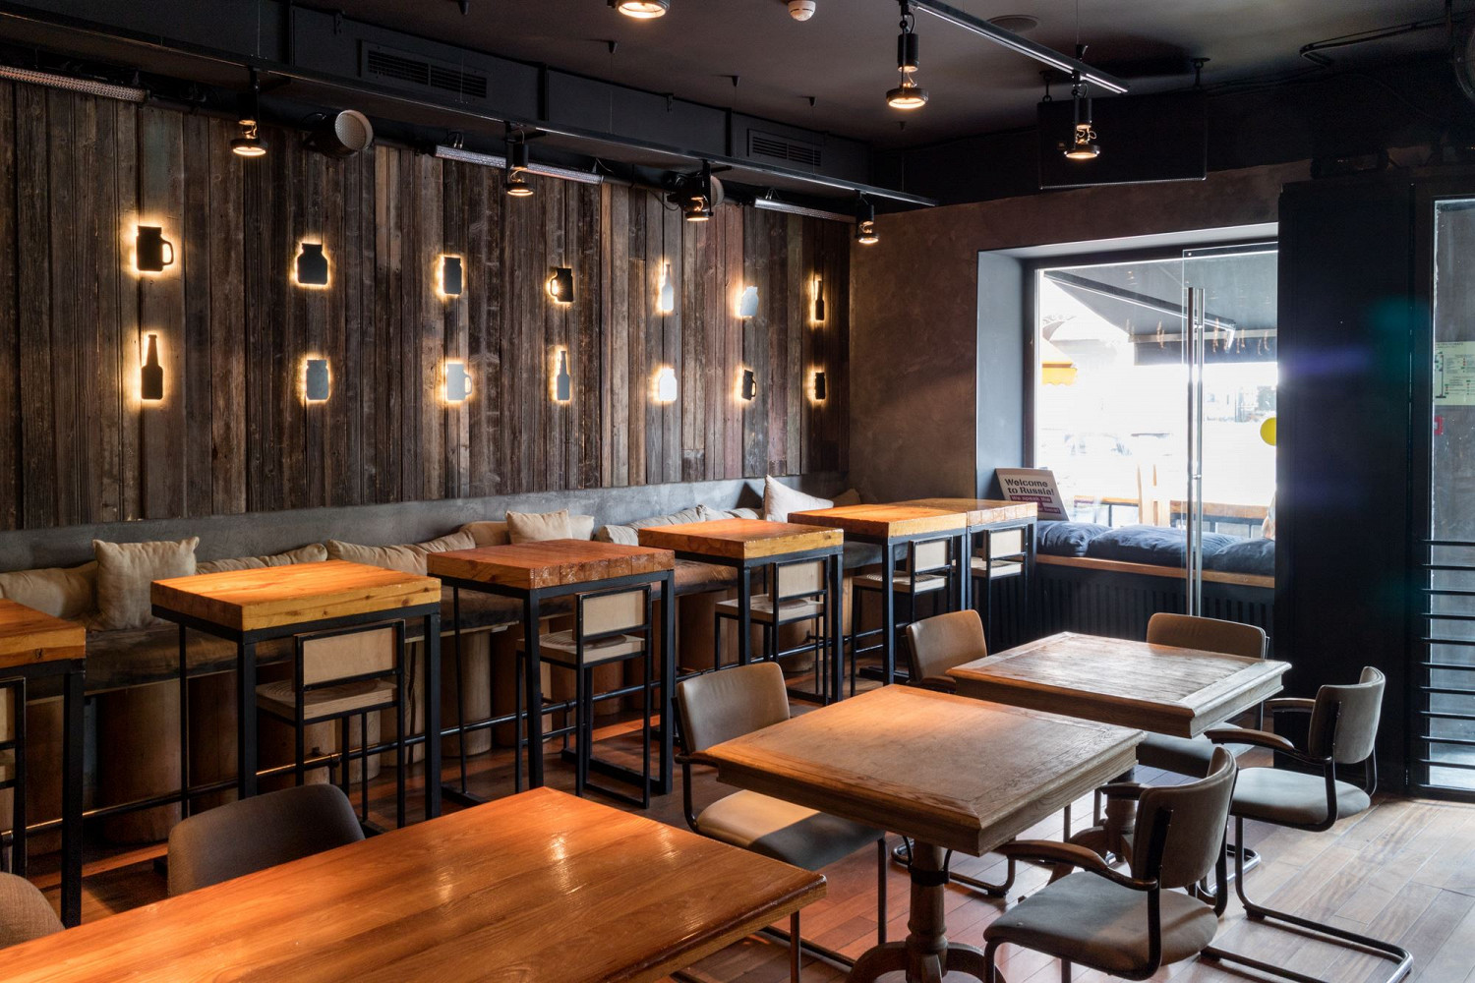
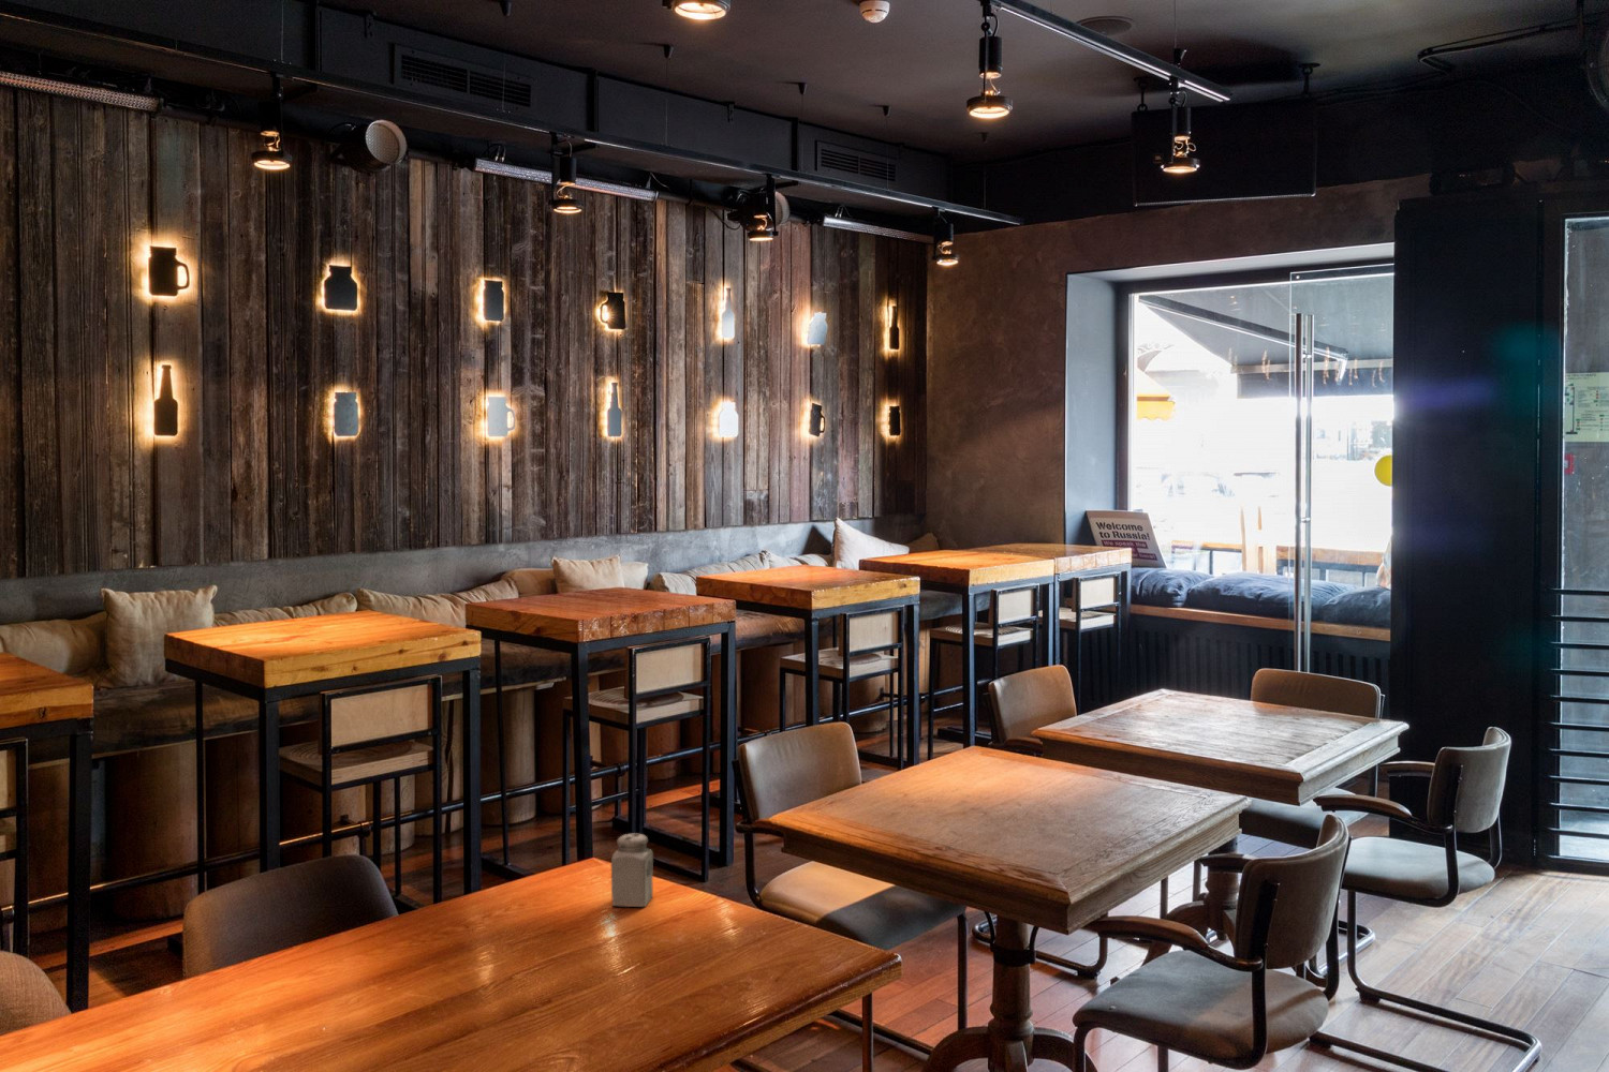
+ salt shaker (632, 869)
